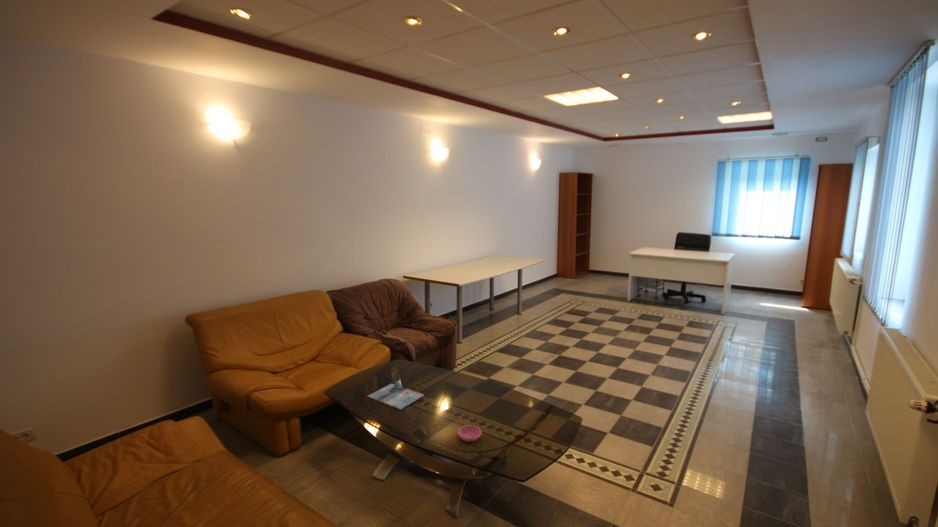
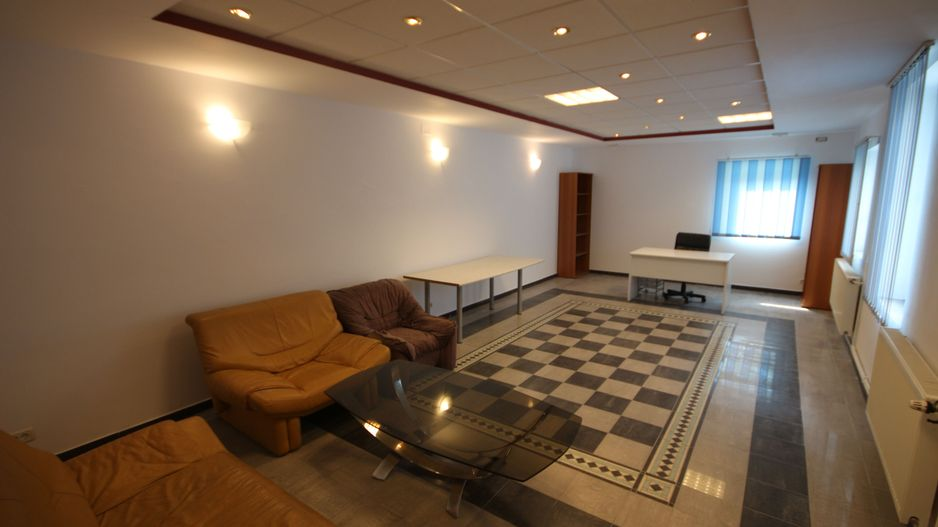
- magazine (395, 395)
- saucer (469, 434)
